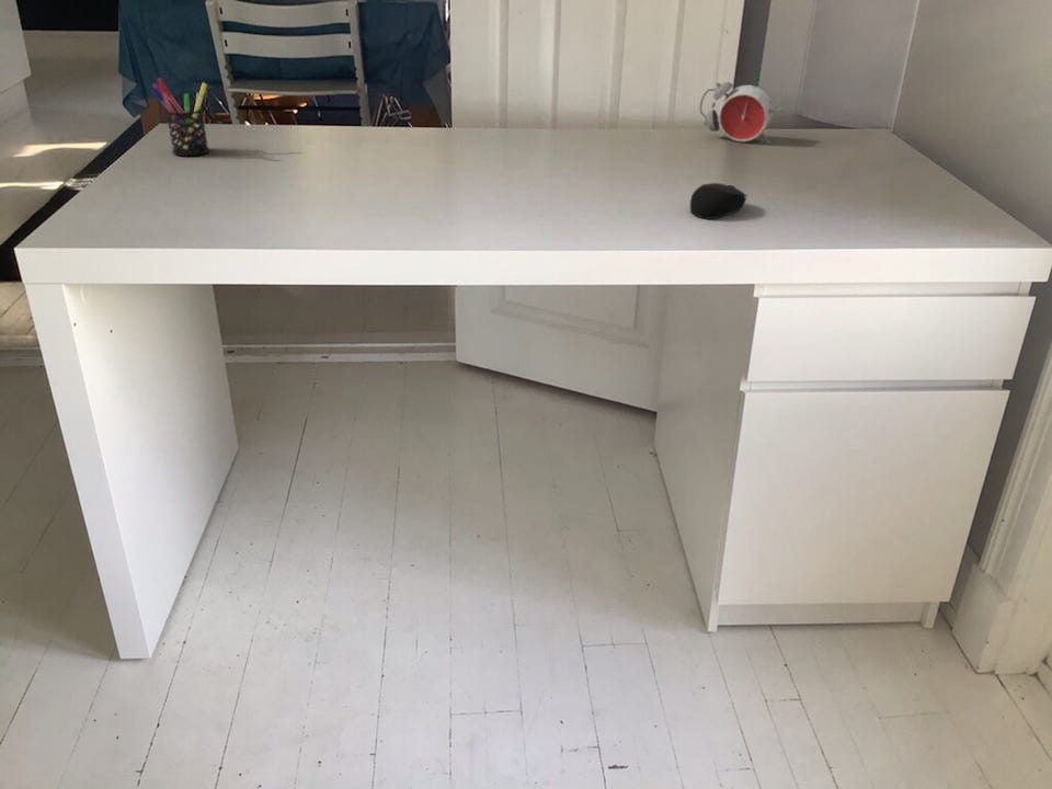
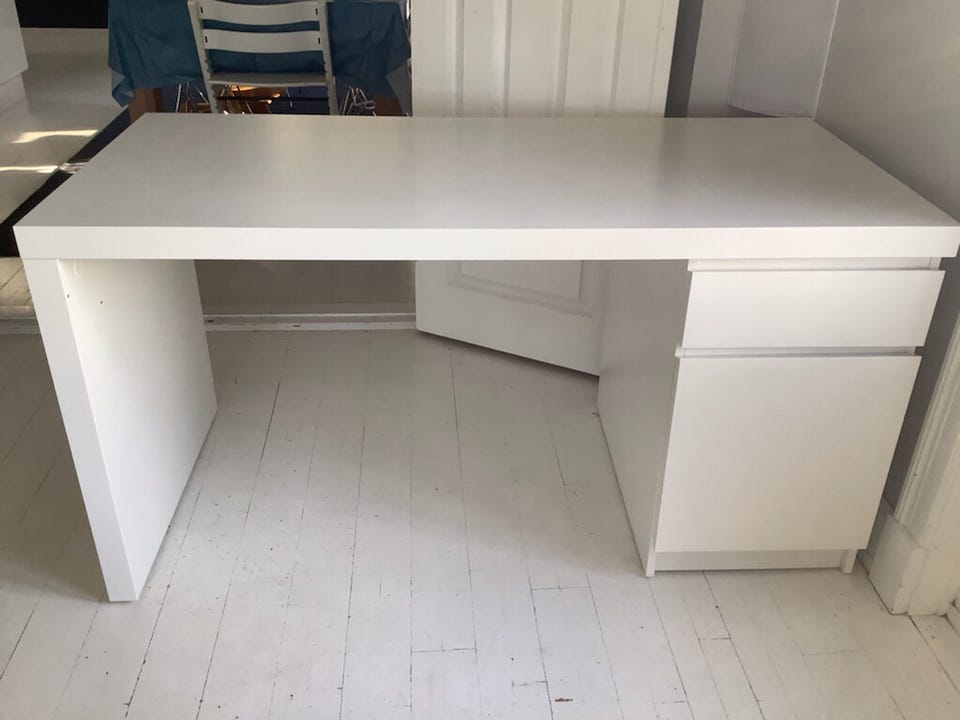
- computer mouse (719, 196)
- alarm clock (741, 111)
- pen holder (183, 115)
